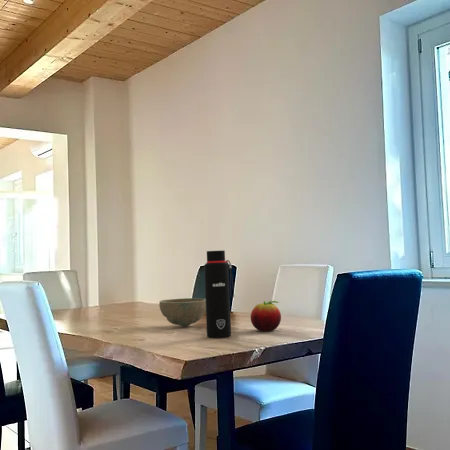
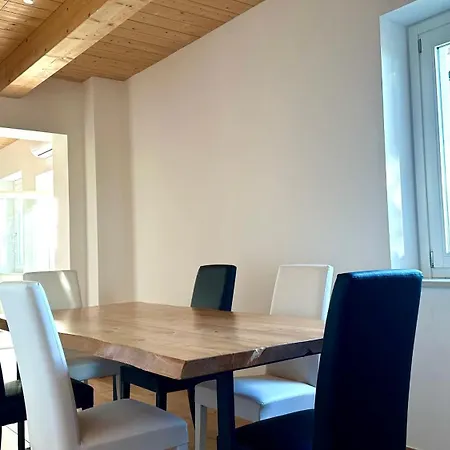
- bowl (183, 312)
- fruit (265, 315)
- water bottle (219, 293)
